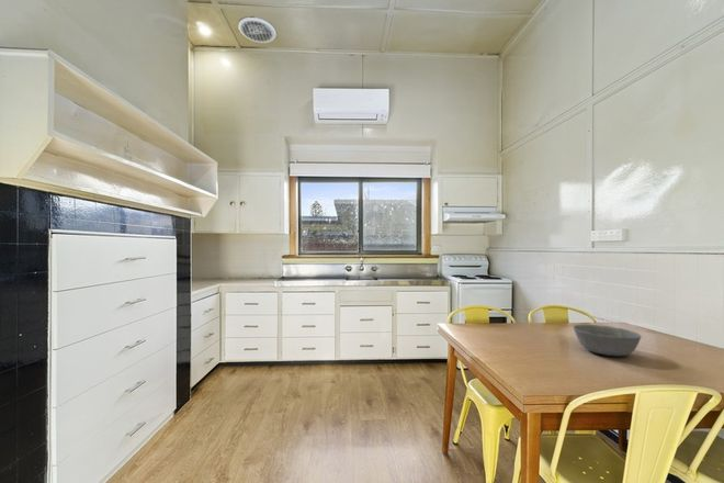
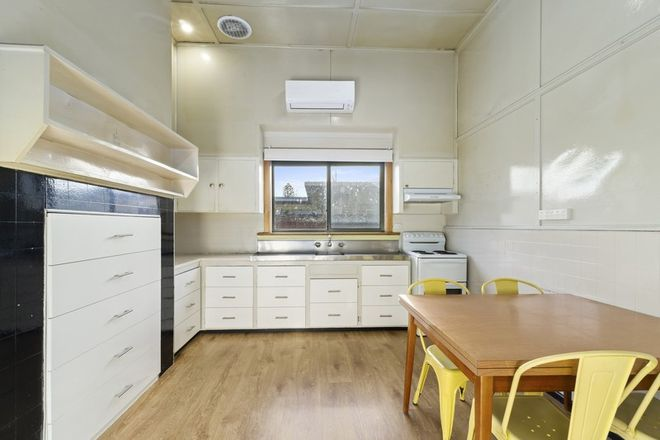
- bowl (604, 340)
